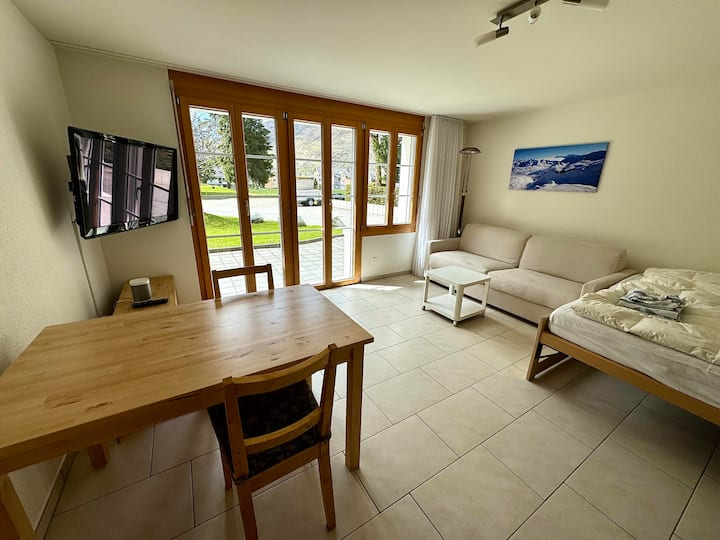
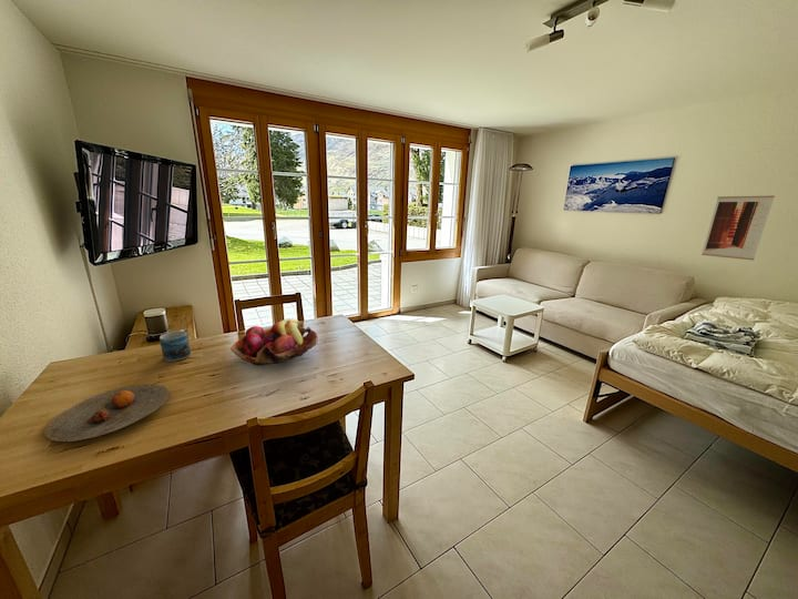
+ wall art (735, 227)
+ fruit basket (278, 339)
+ plate (111, 405)
+ mug (177, 343)
